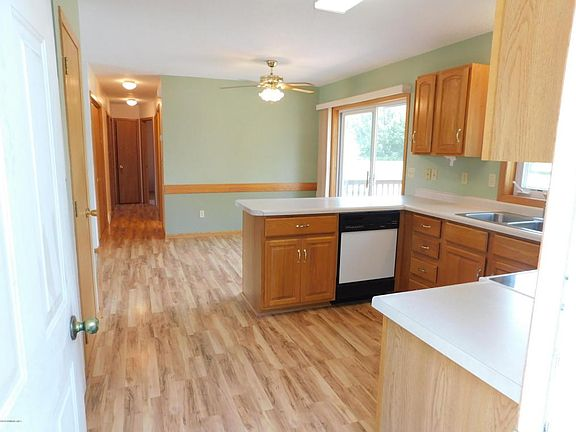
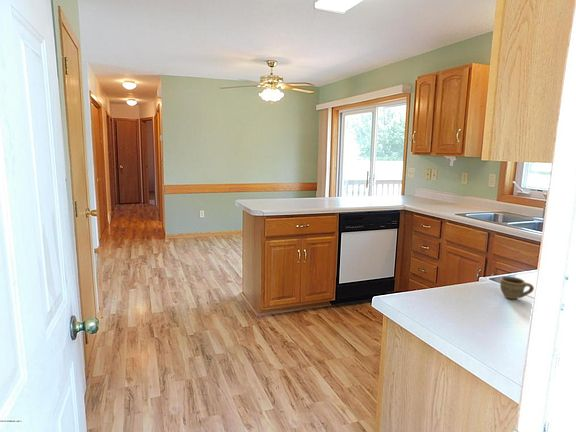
+ cup (516, 289)
